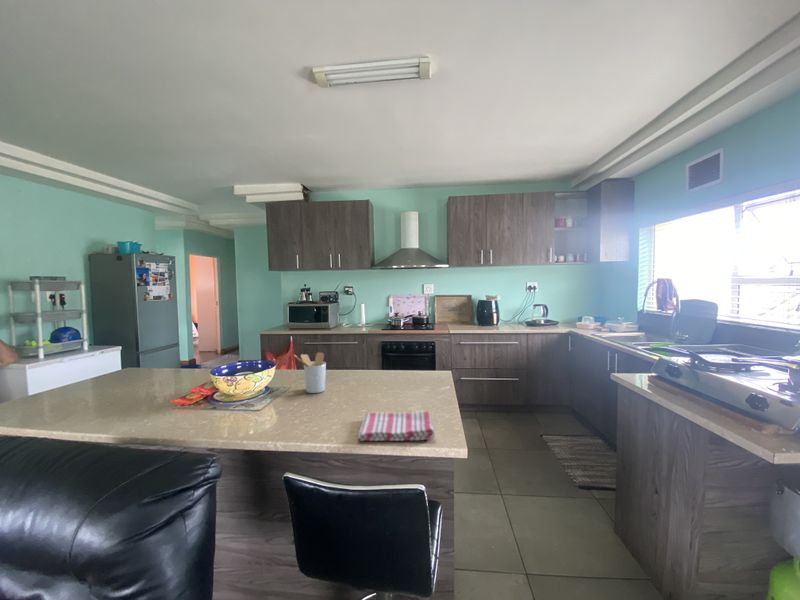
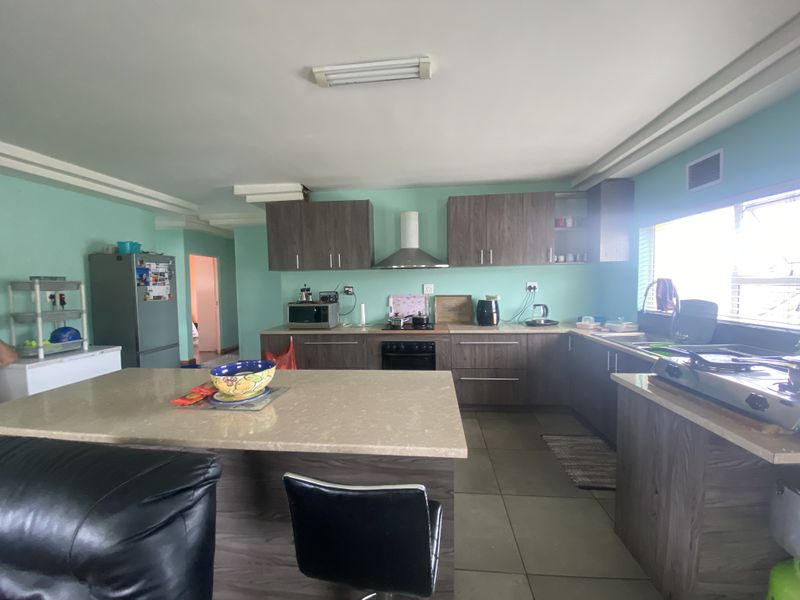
- dish towel (396, 423)
- utensil holder (309, 371)
